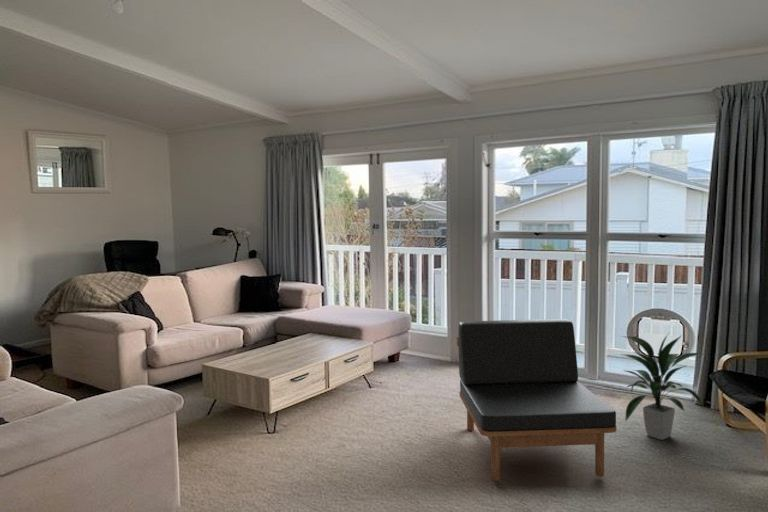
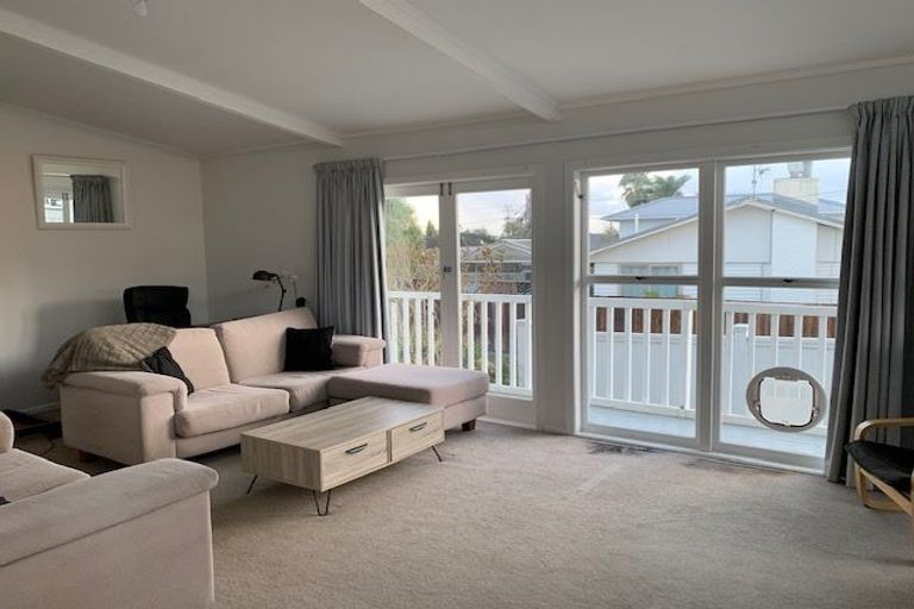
- indoor plant (654, 383)
- armless chair (529, 391)
